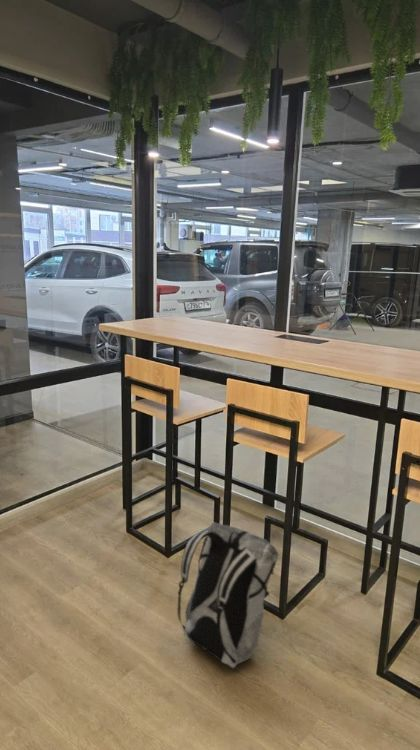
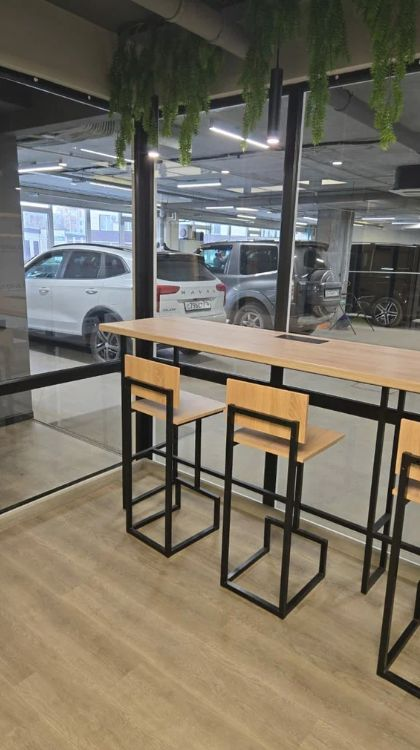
- backpack (225, 591)
